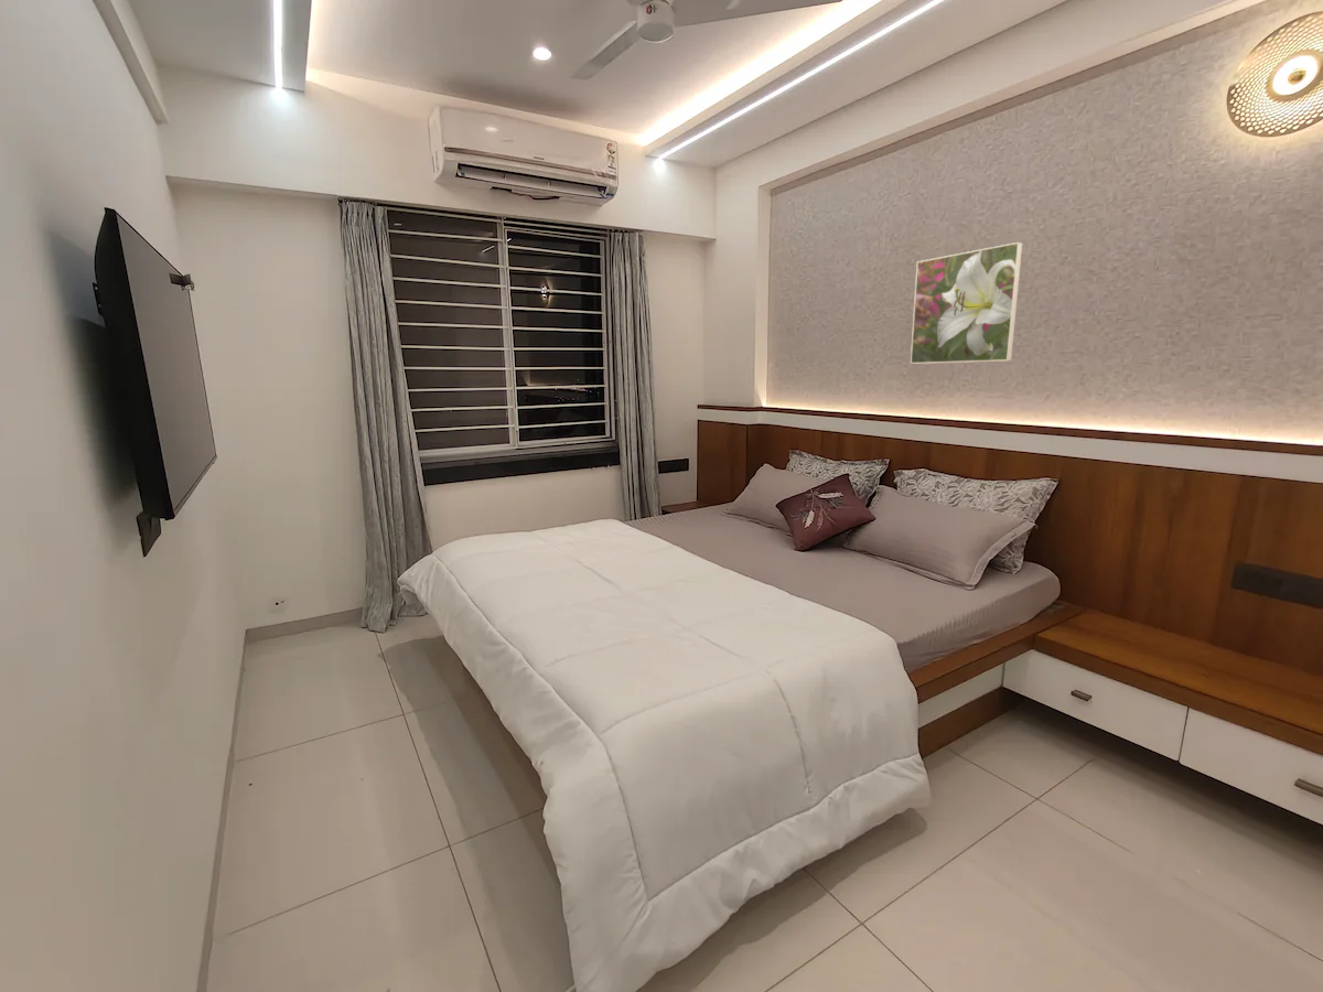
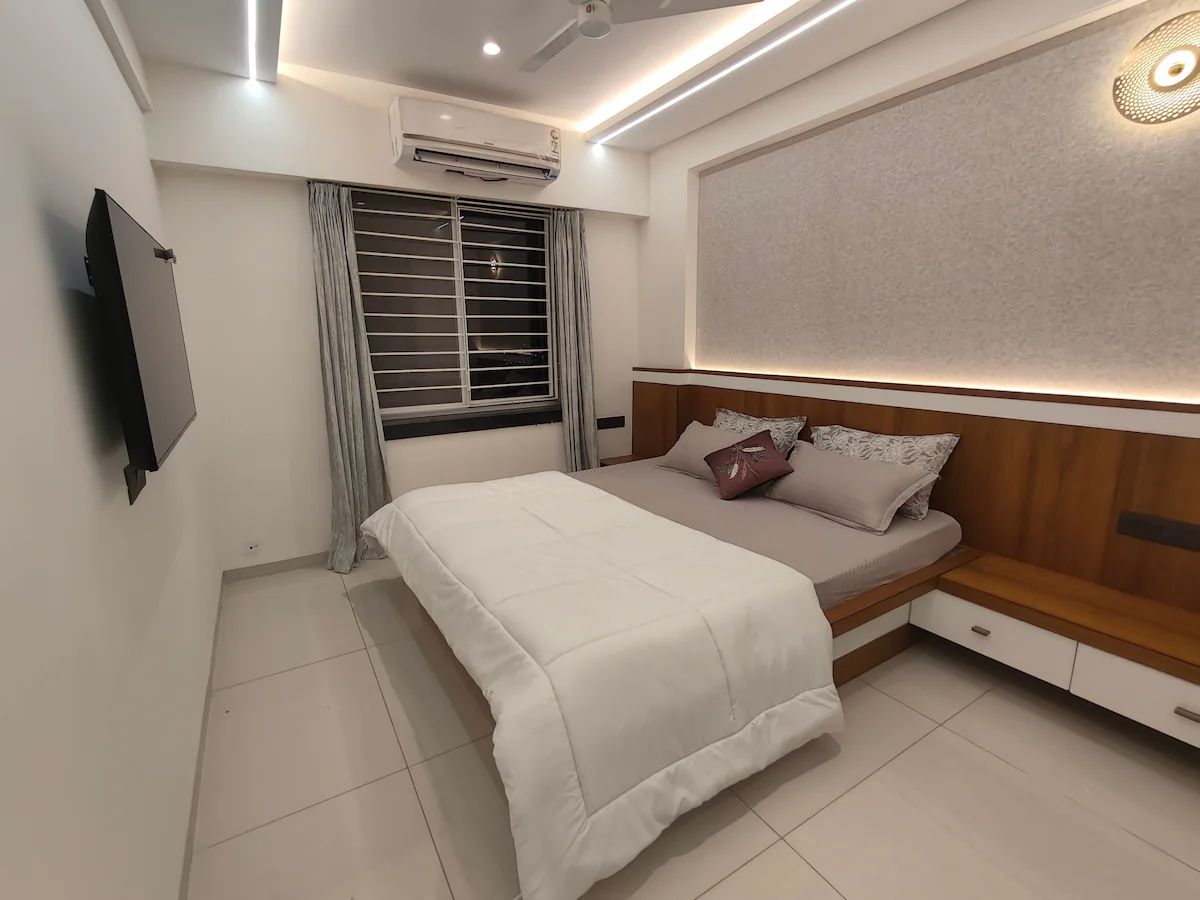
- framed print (961, 308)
